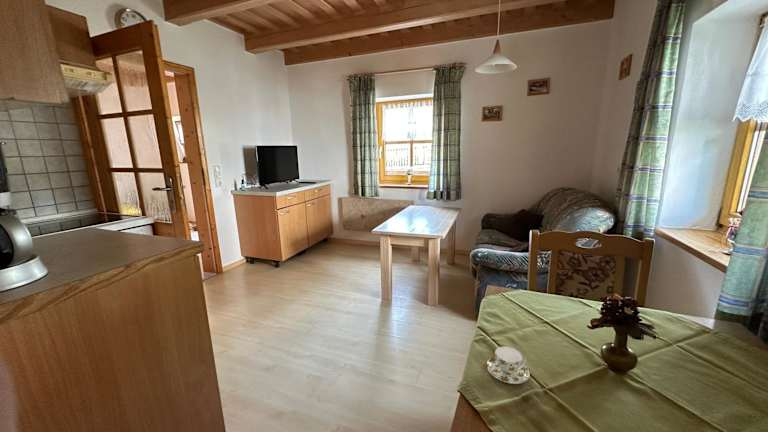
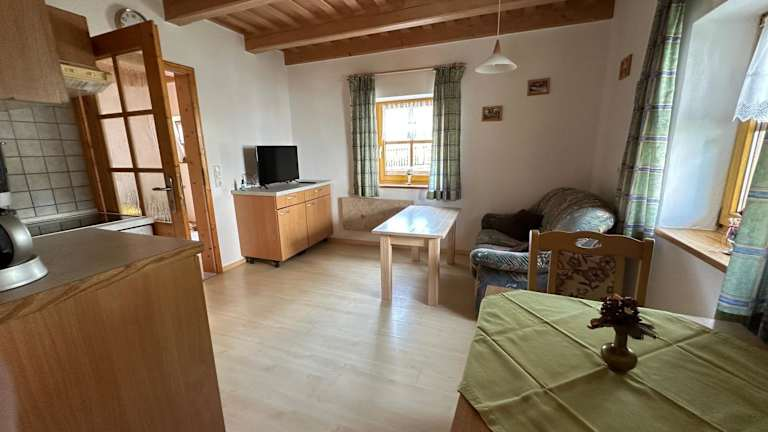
- teacup (508, 362)
